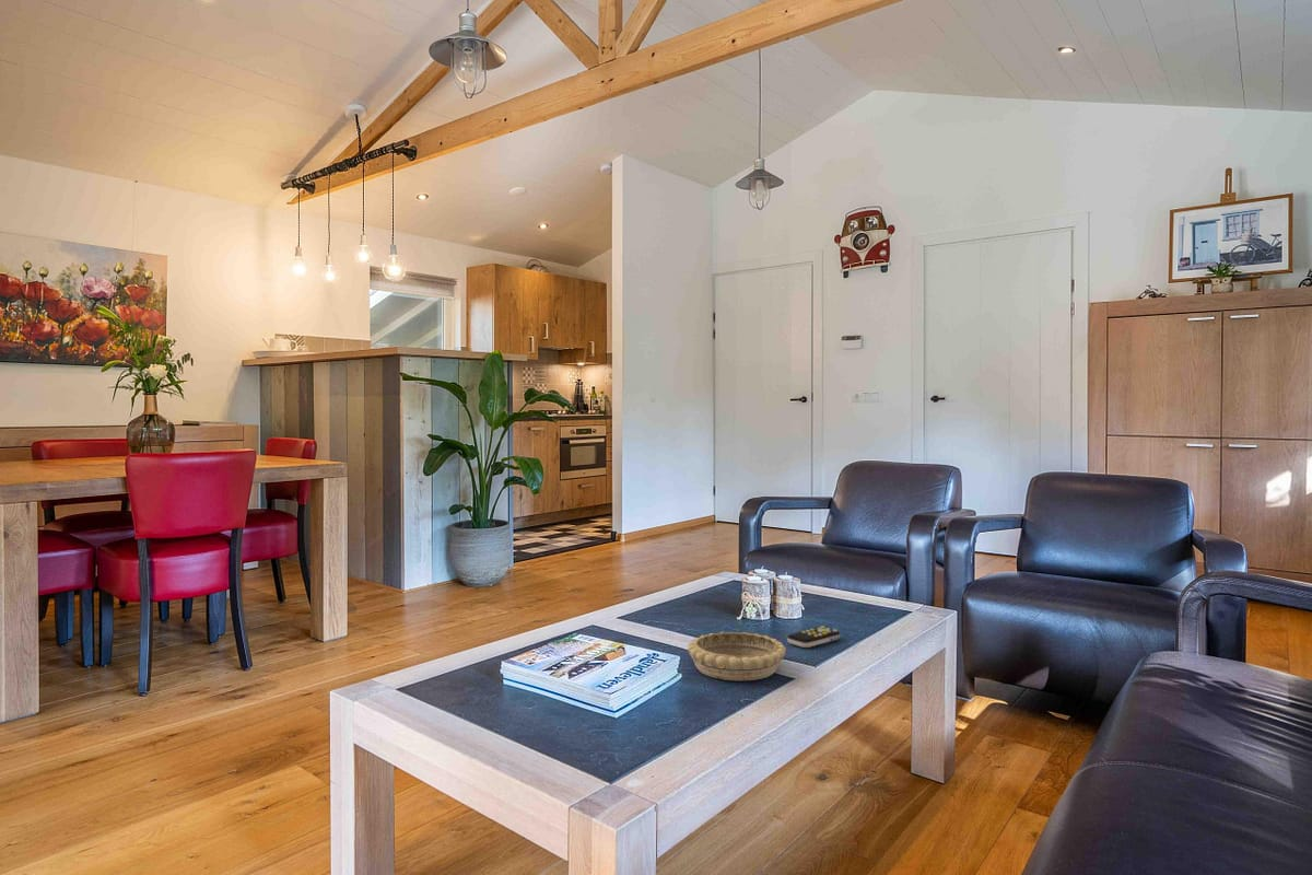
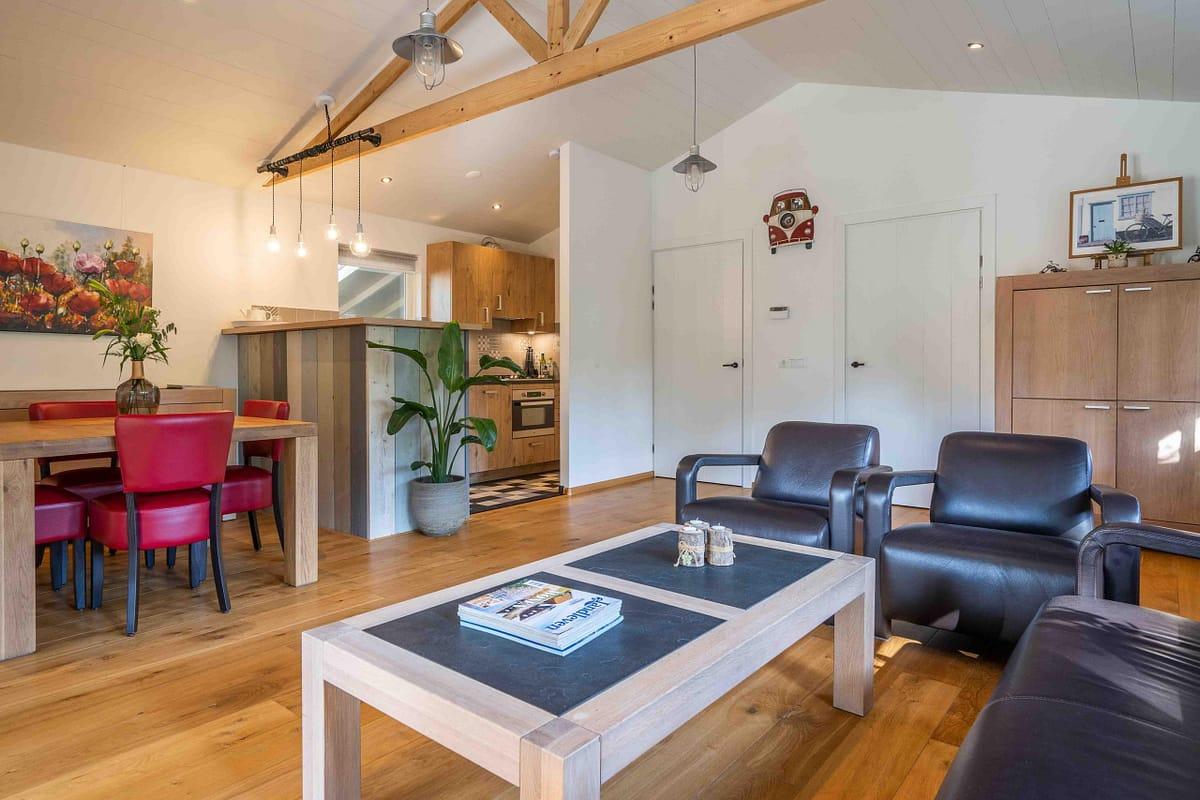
- remote control (813, 637)
- decorative bowl (736, 655)
